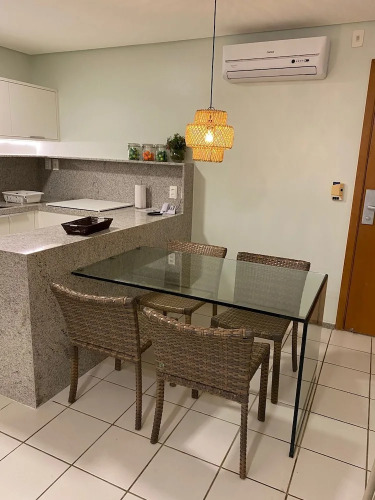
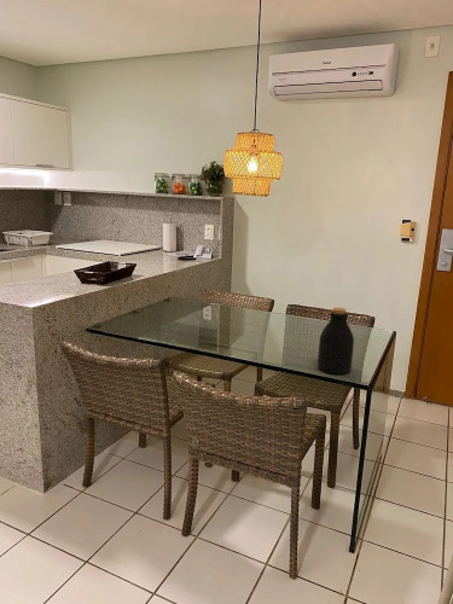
+ bottle (336, 339)
